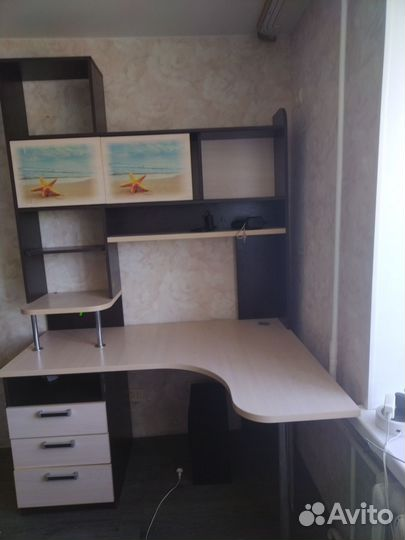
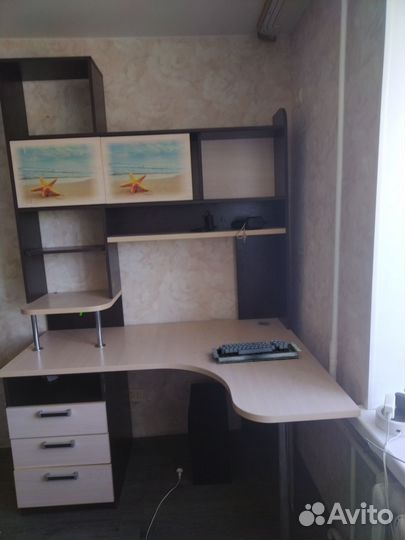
+ computer keyboard (255, 349)
